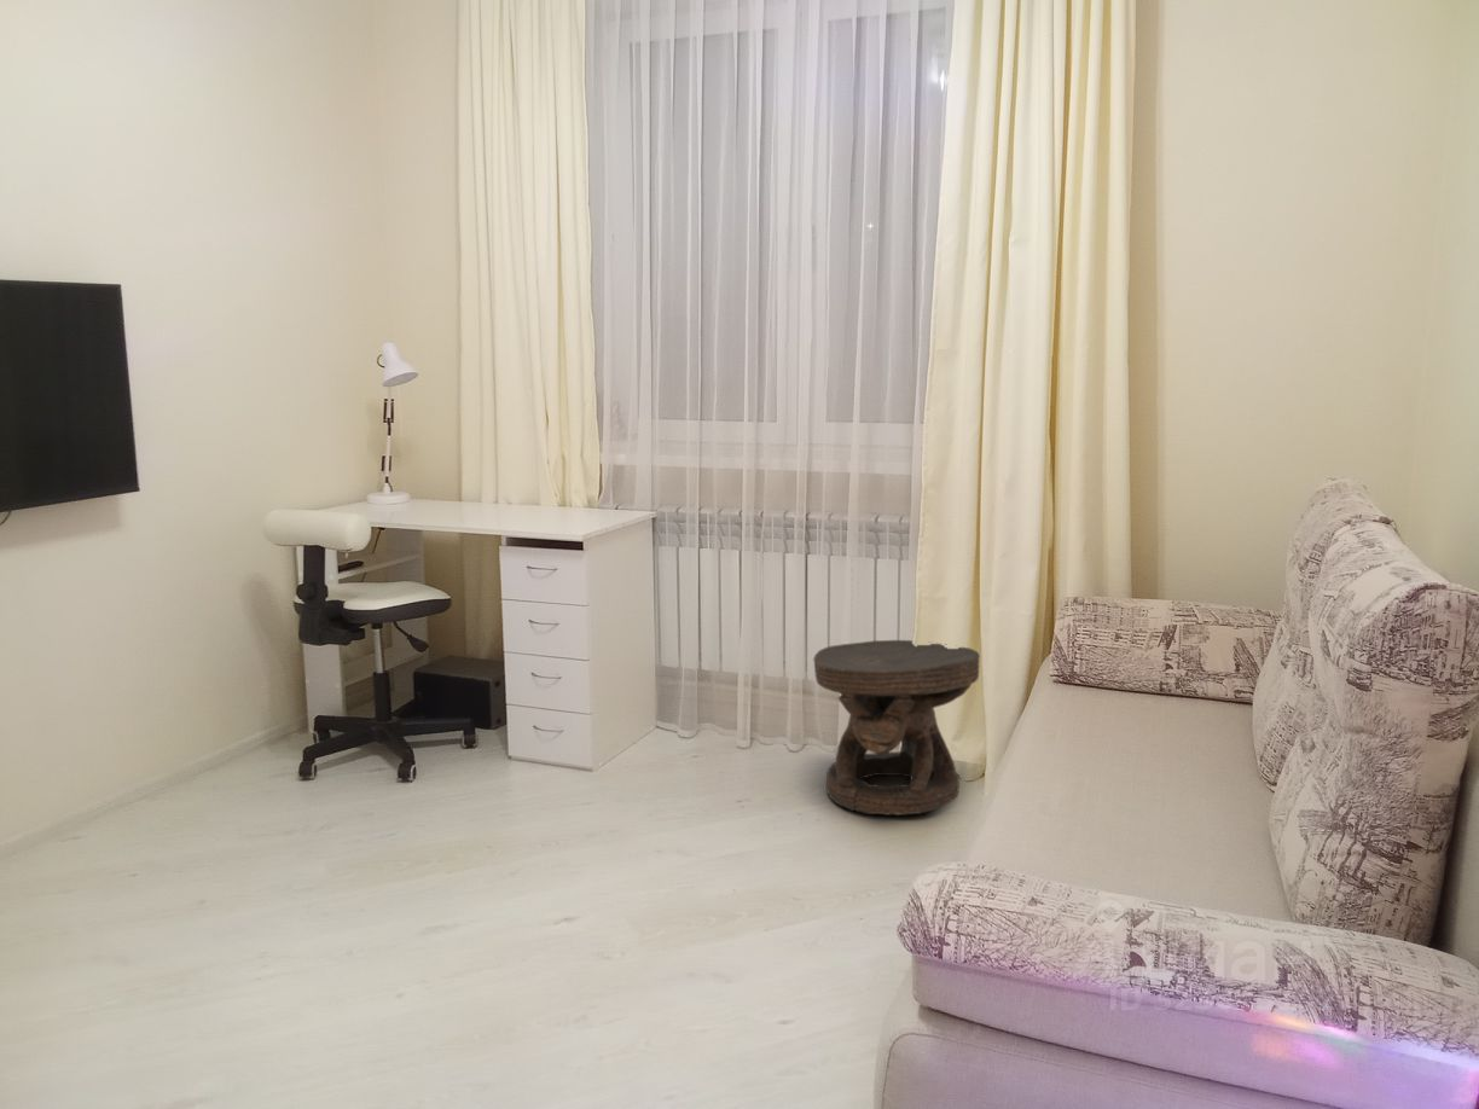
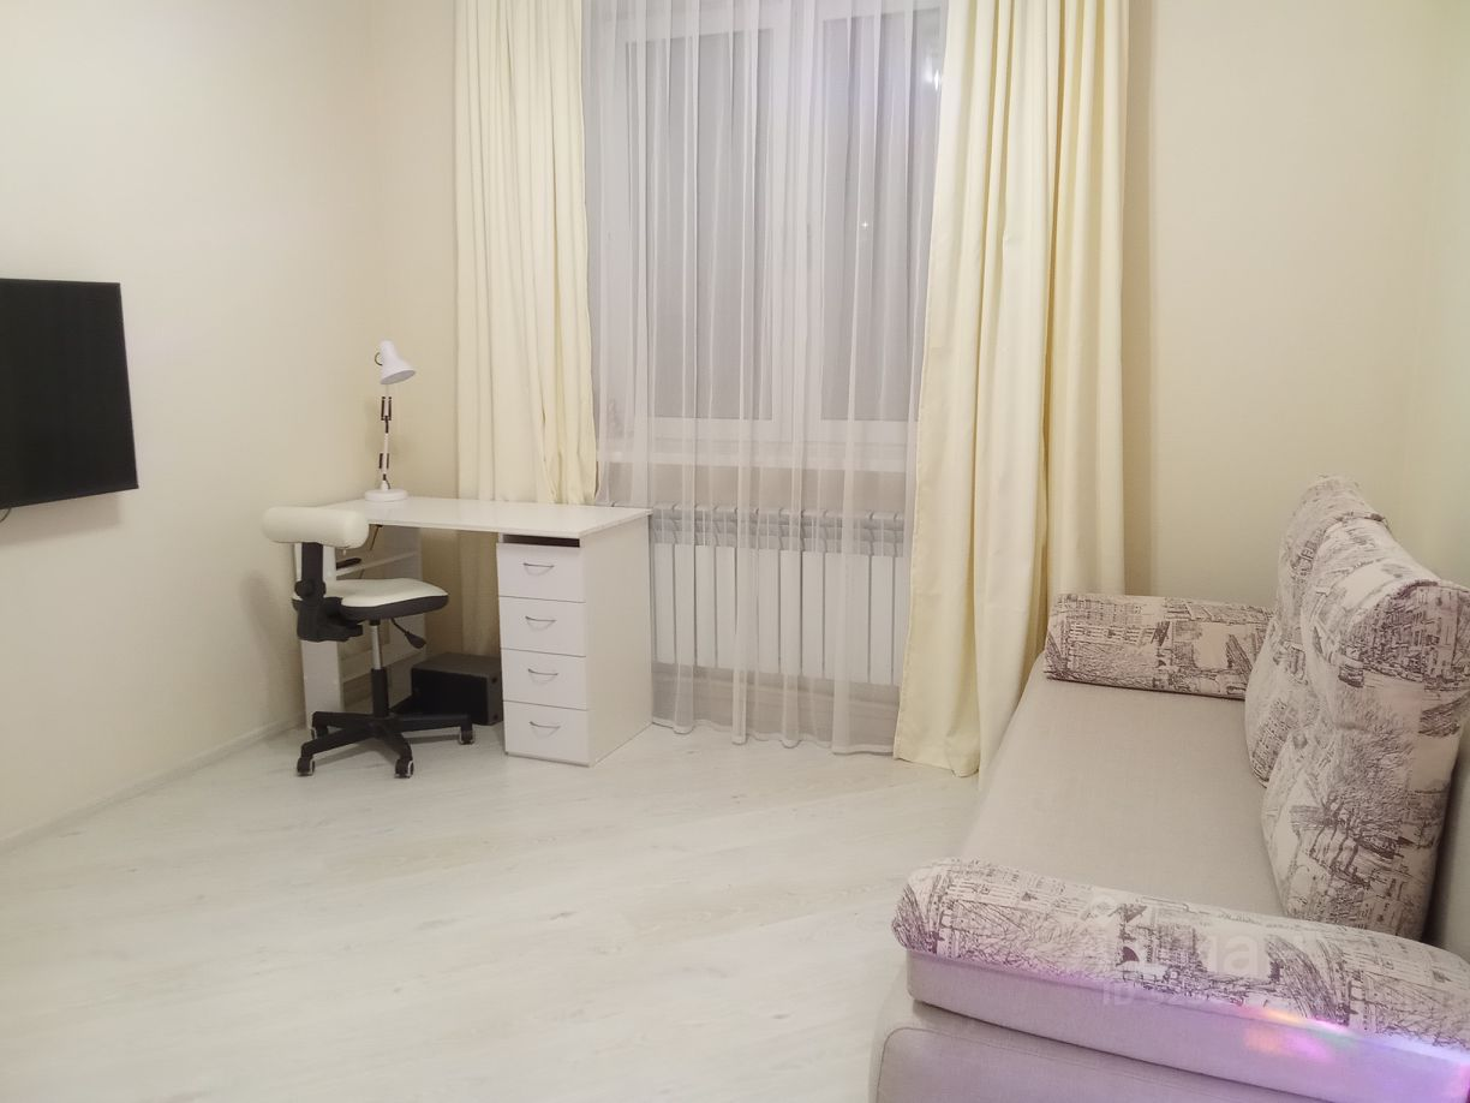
- carved stool (892, 721)
